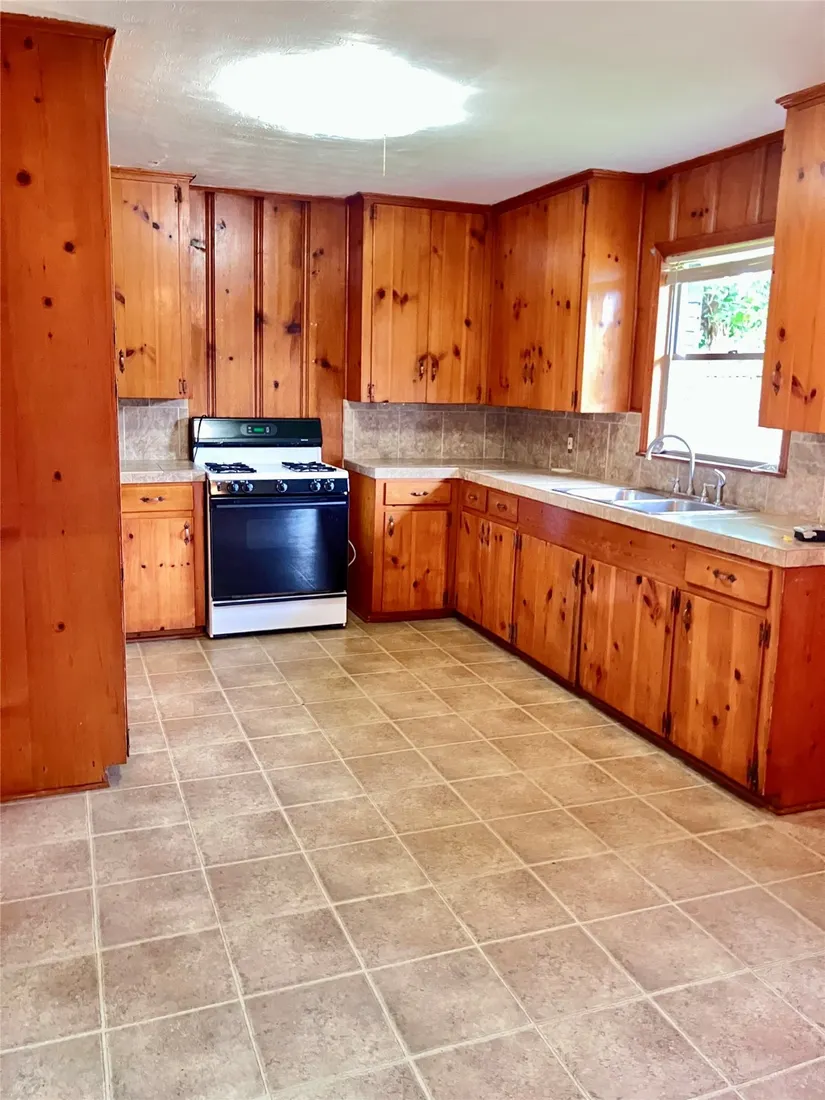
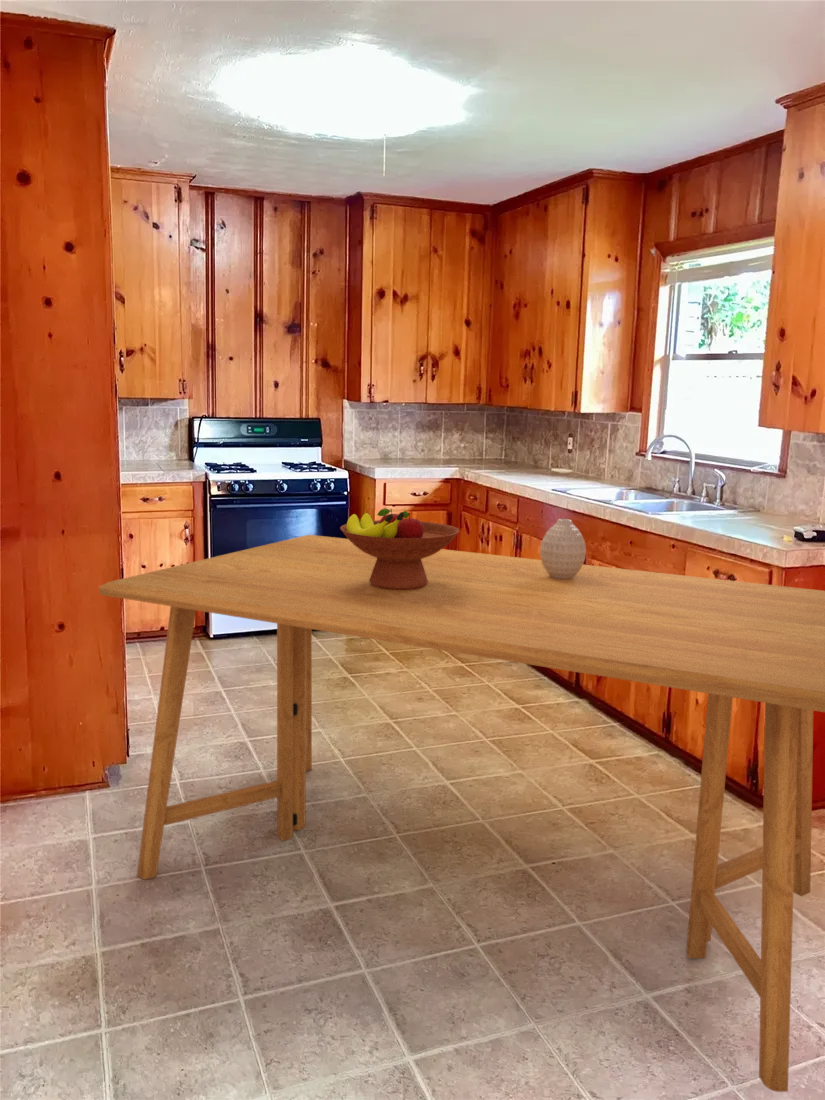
+ dining table (493, 658)
+ vase (563, 547)
+ fruit bowl (399, 545)
